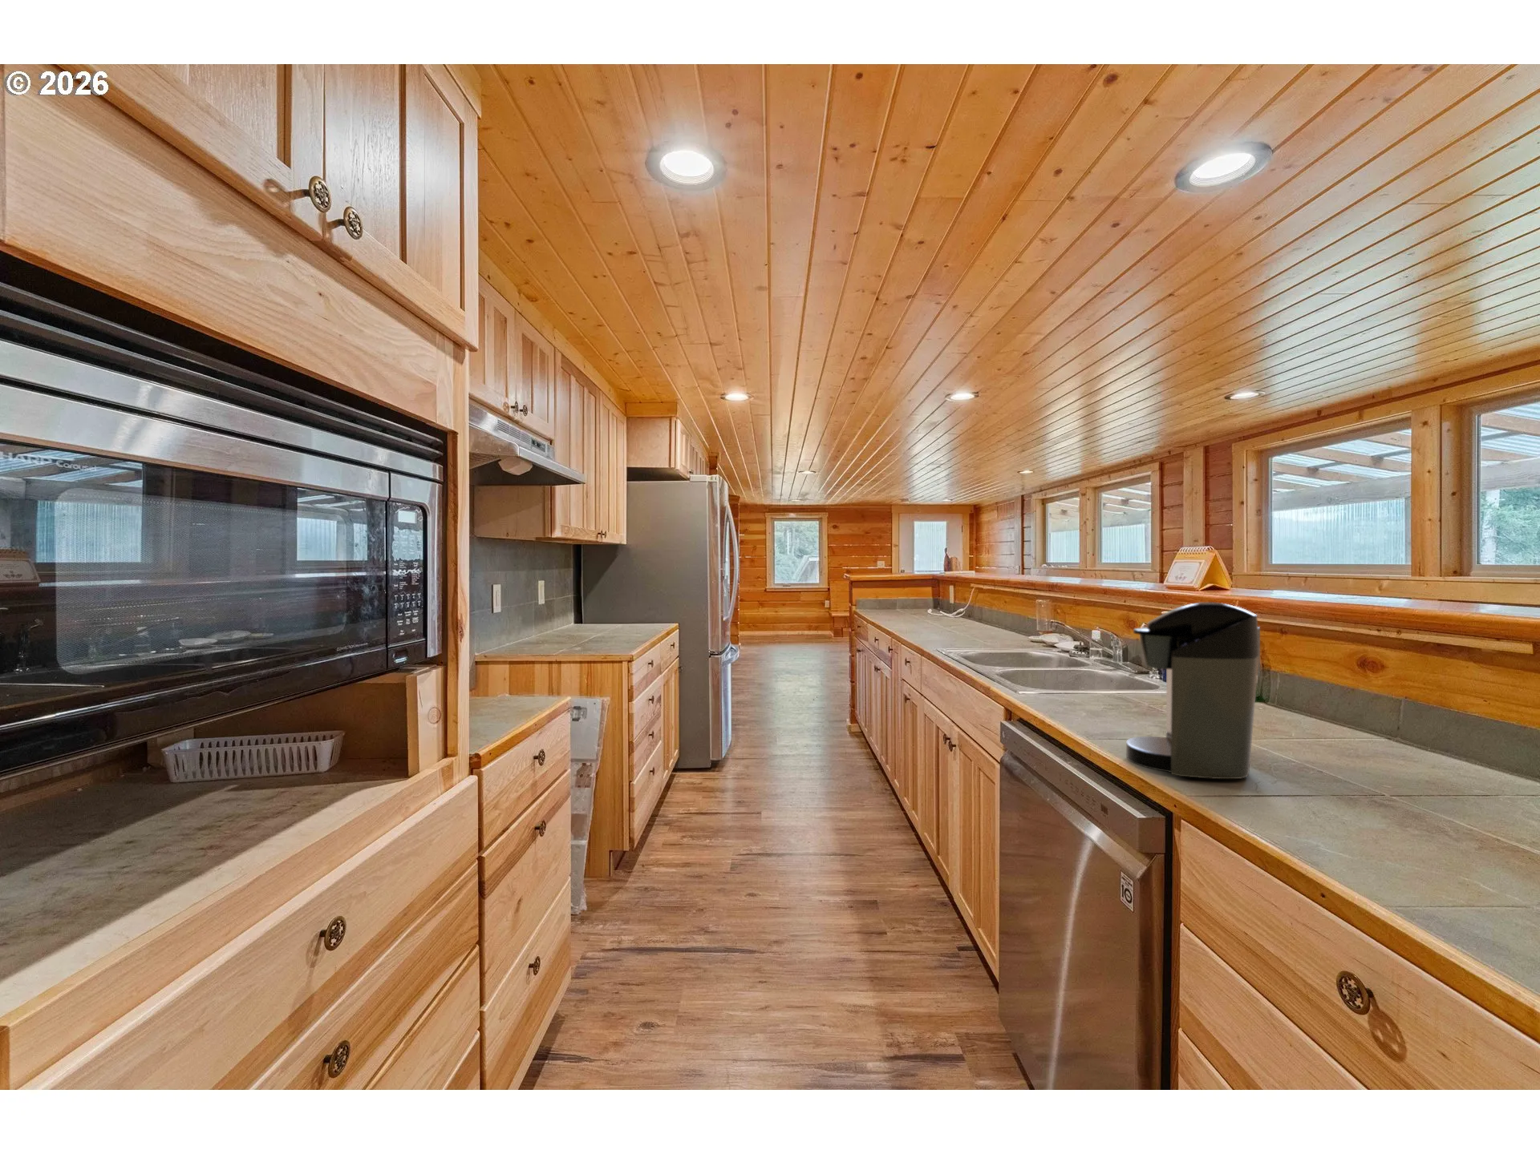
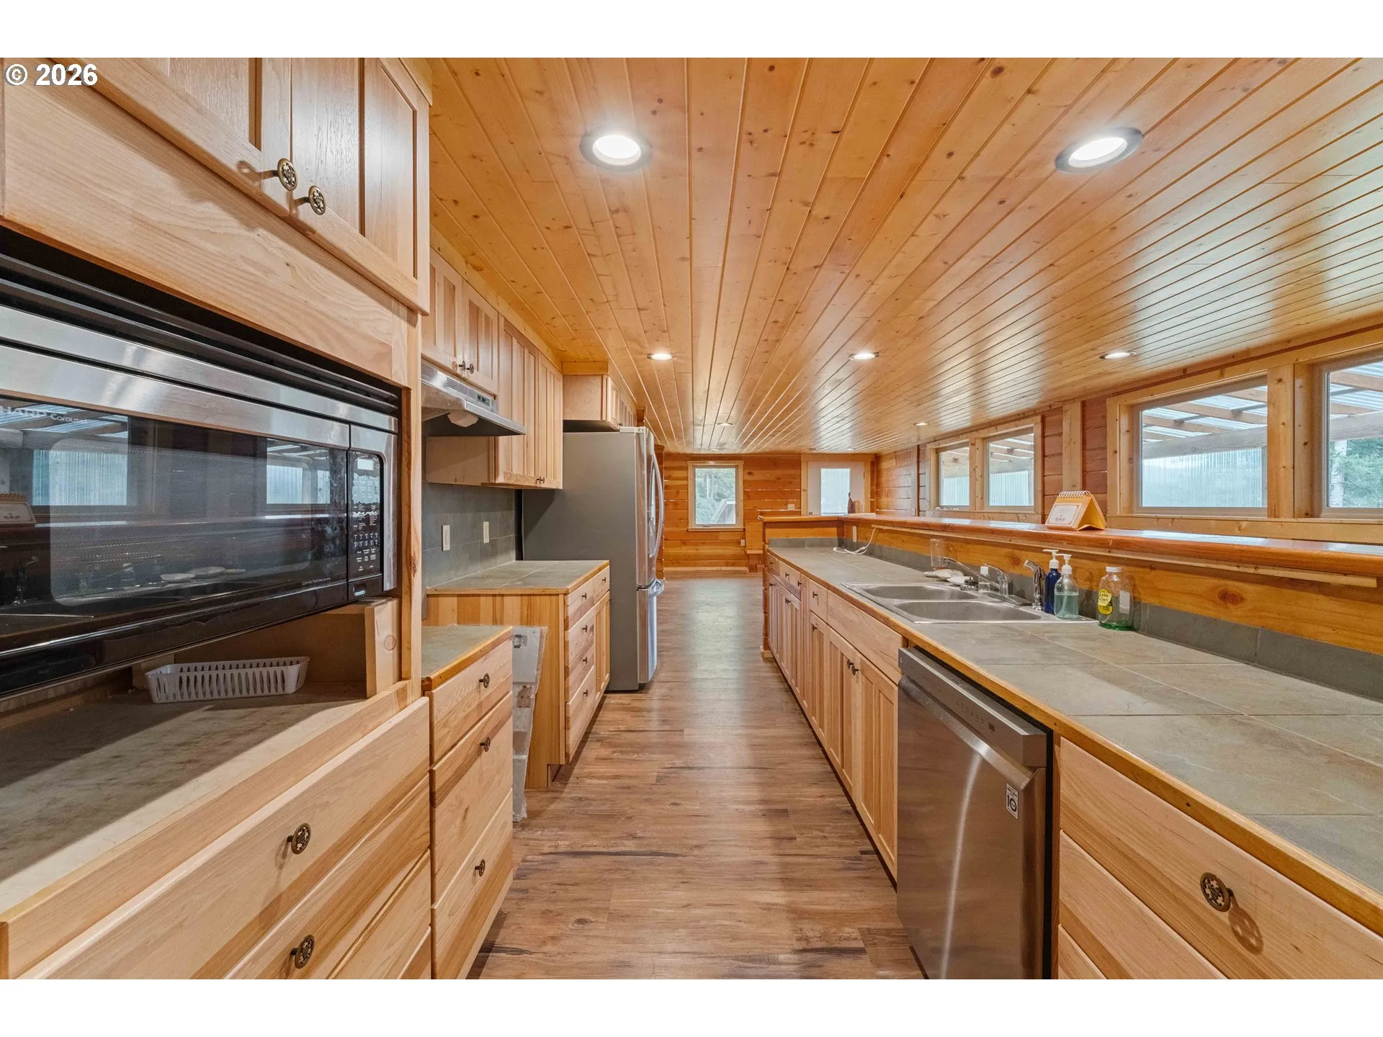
- coffee maker (1196, 679)
